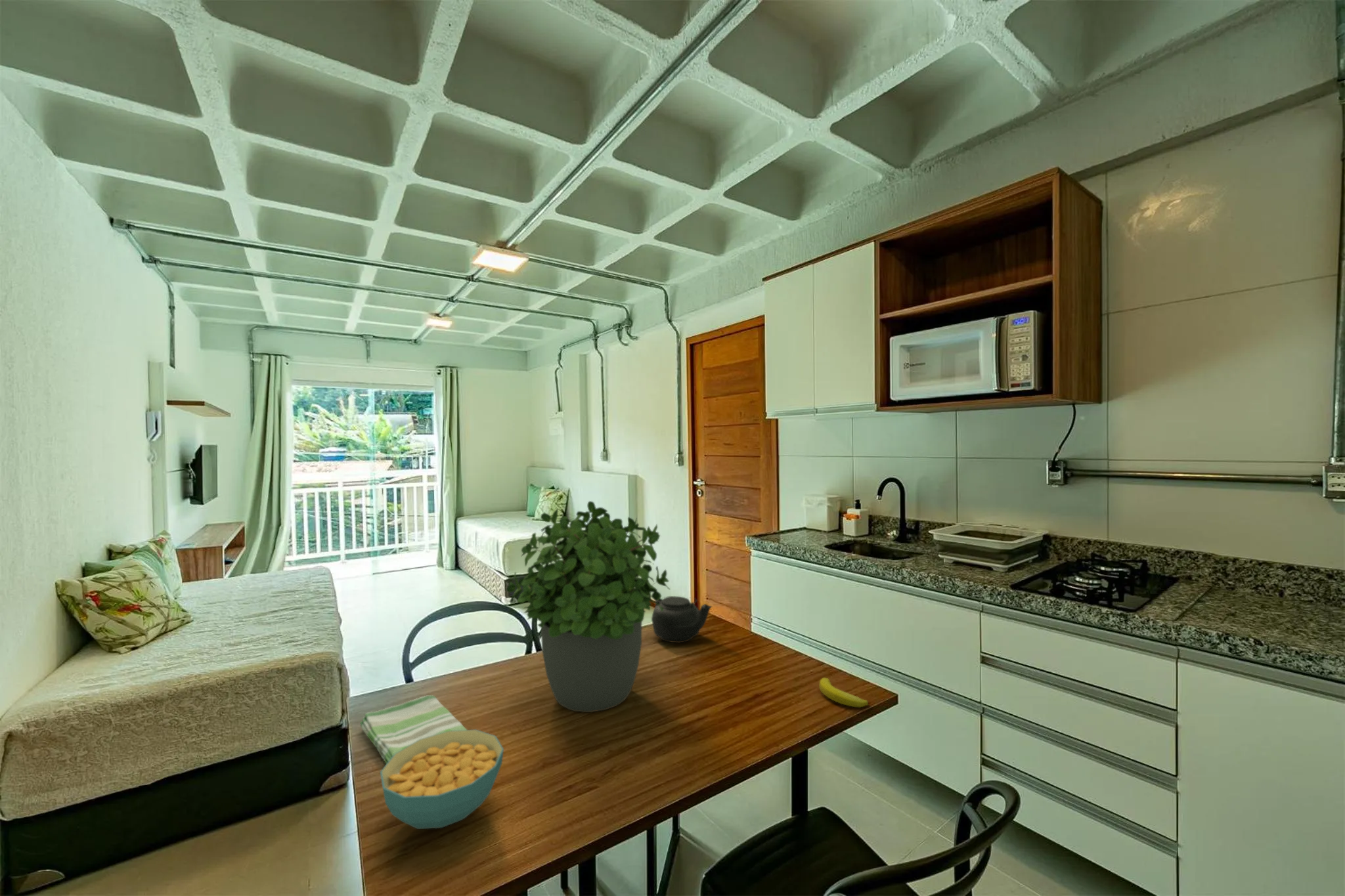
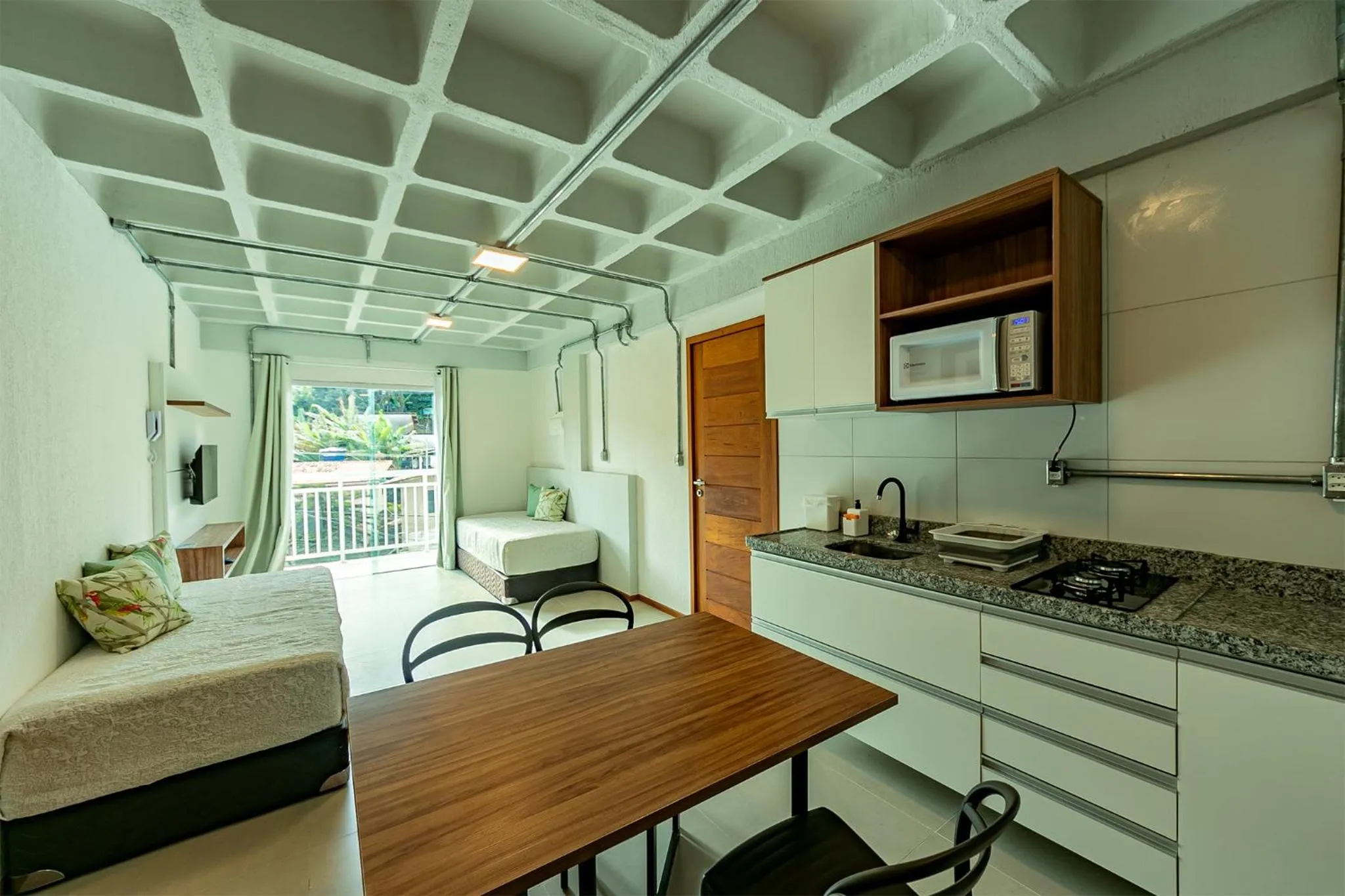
- teapot (682, 618)
- potted plant (589, 598)
- cereal bowl (444, 787)
- banana (839, 692)
- dish towel (415, 726)
